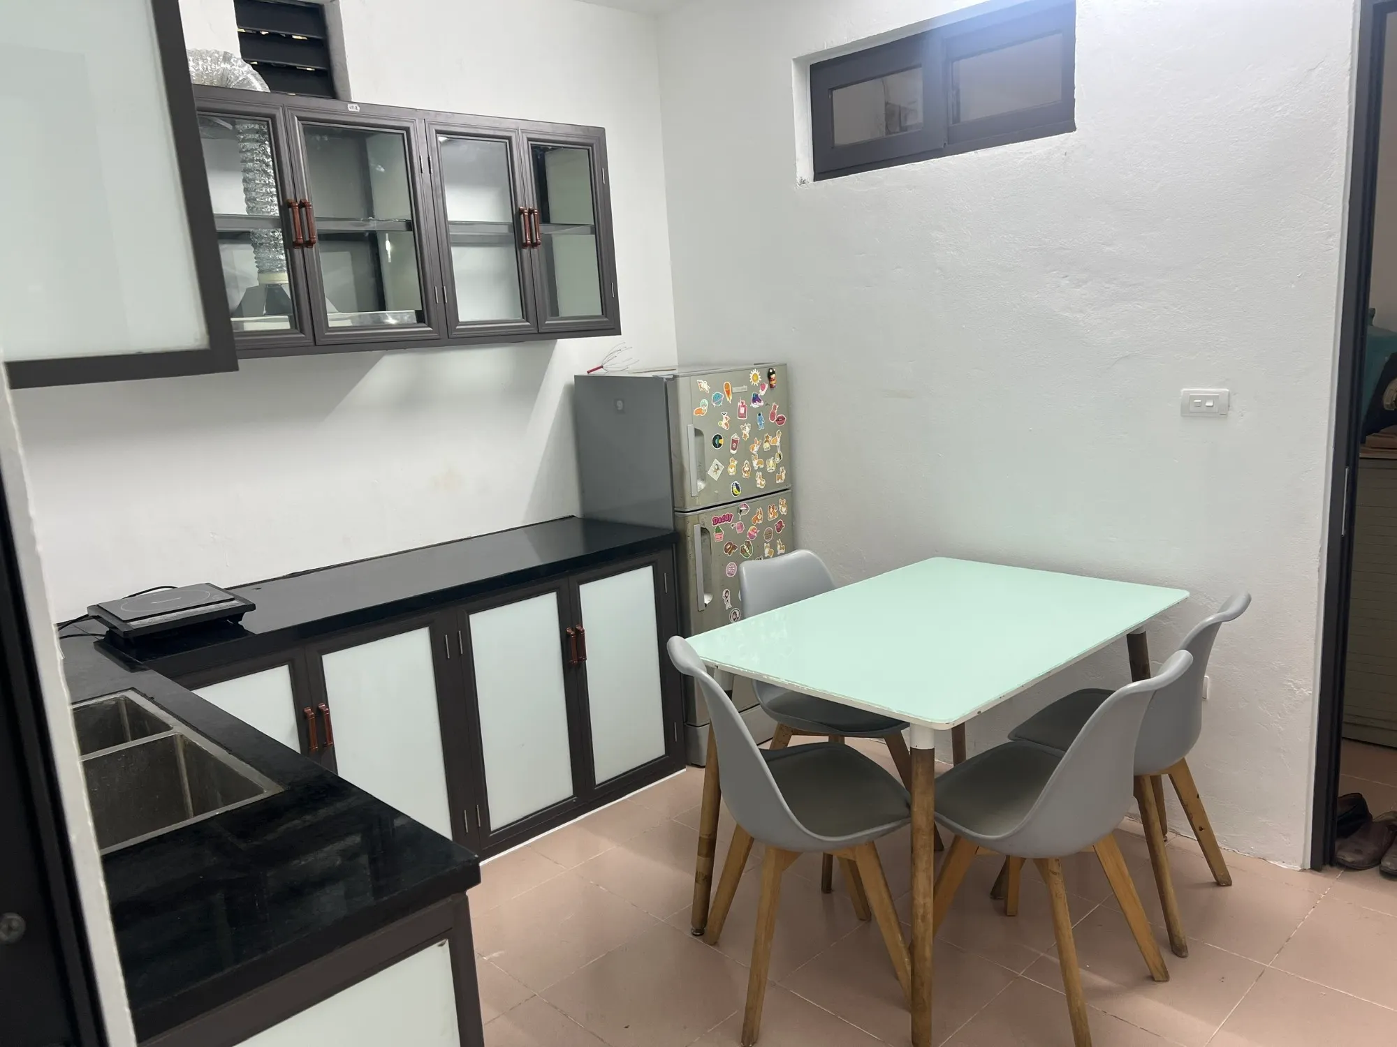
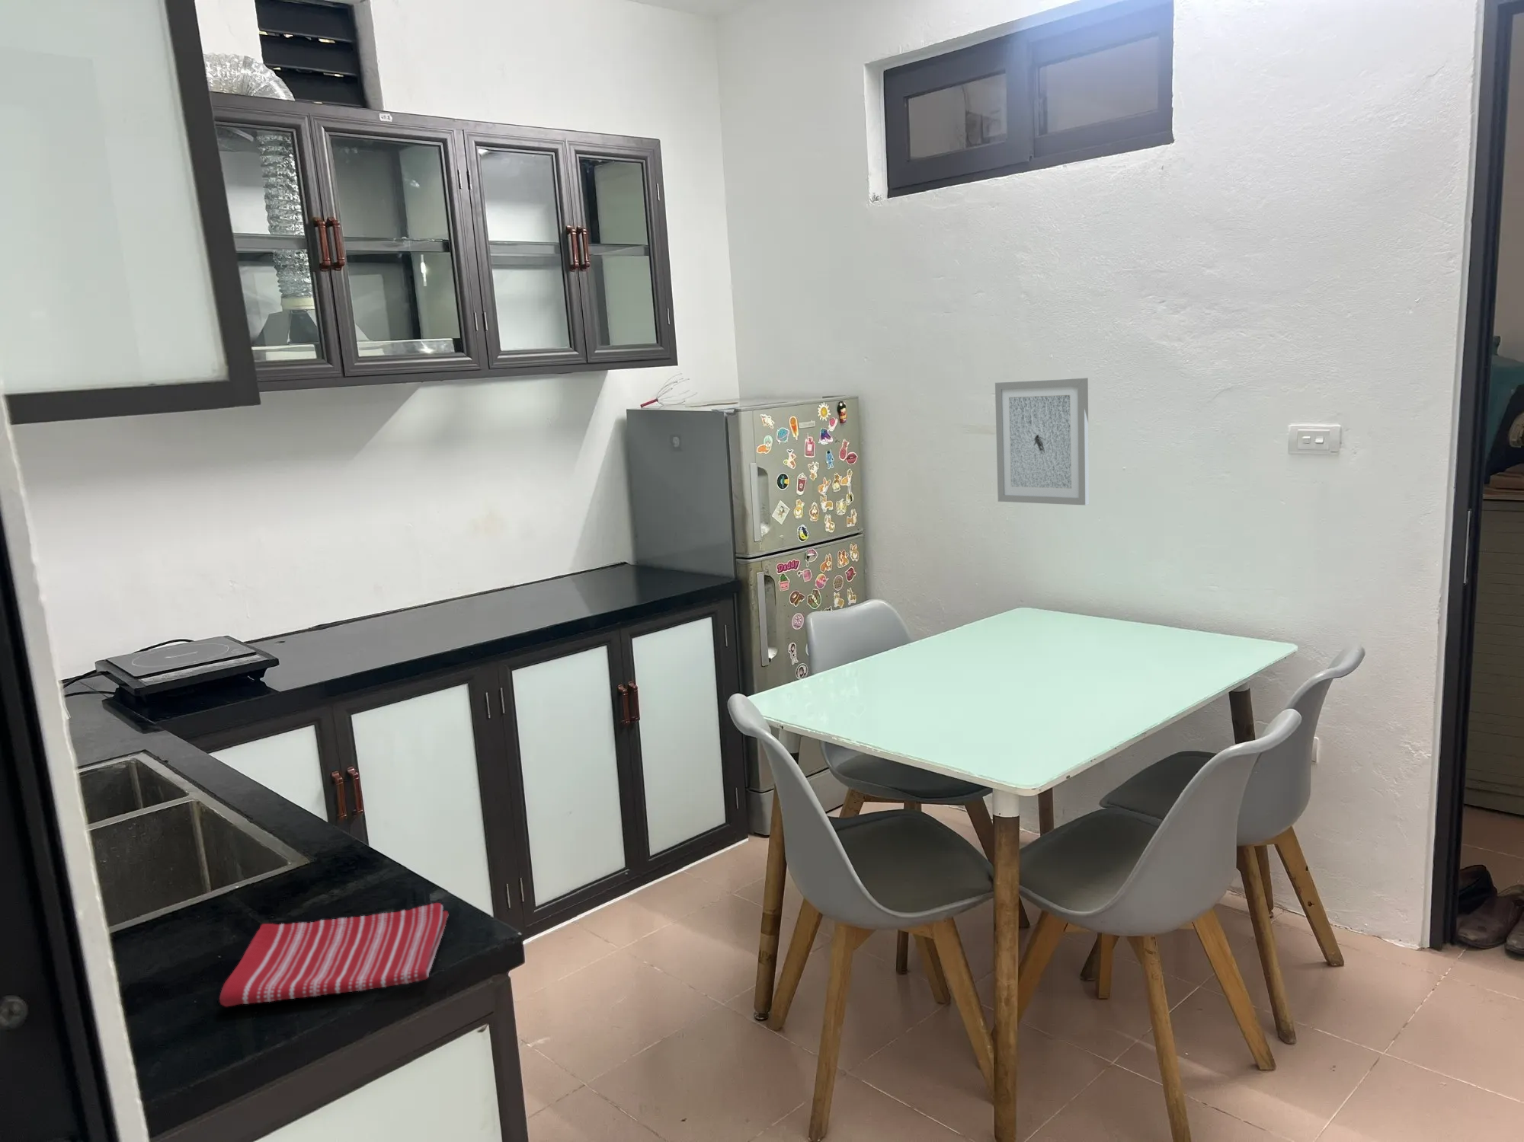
+ dish towel (340, 951)
+ wall art (1040, 441)
